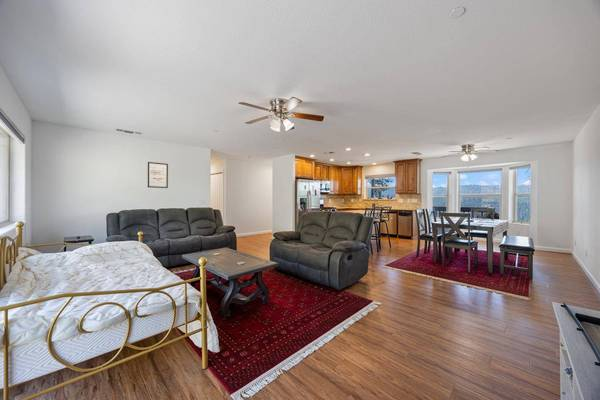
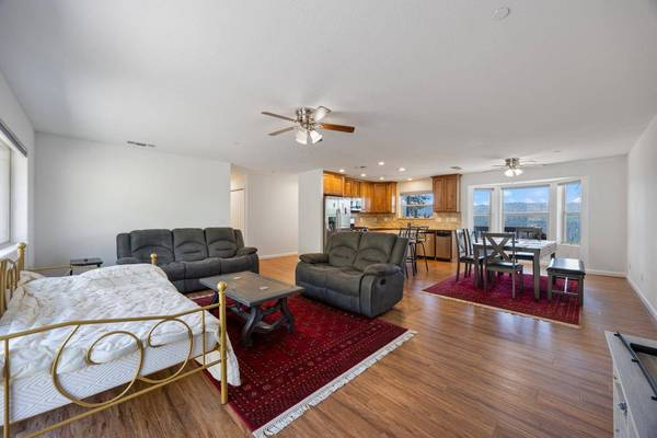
- wall art (158, 175)
